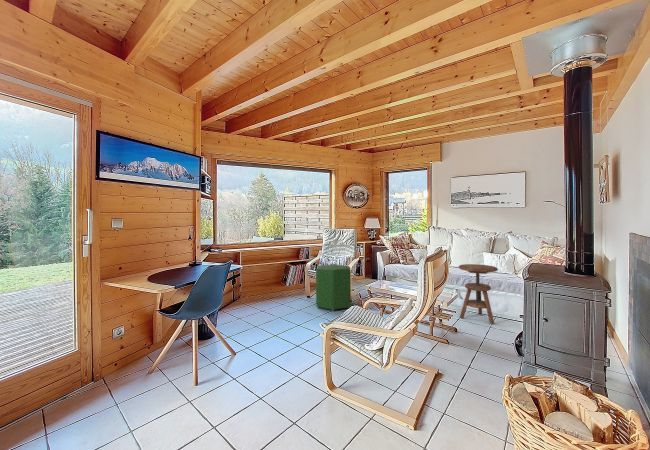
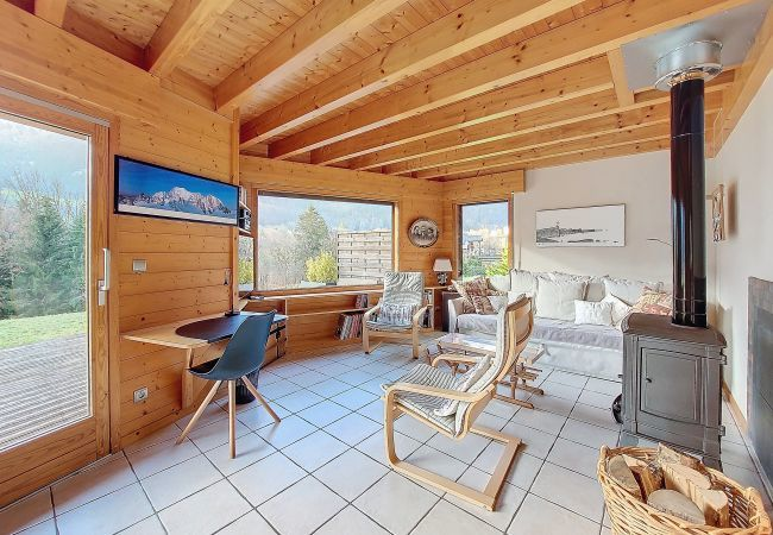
- side table (477, 292)
- ottoman (333, 285)
